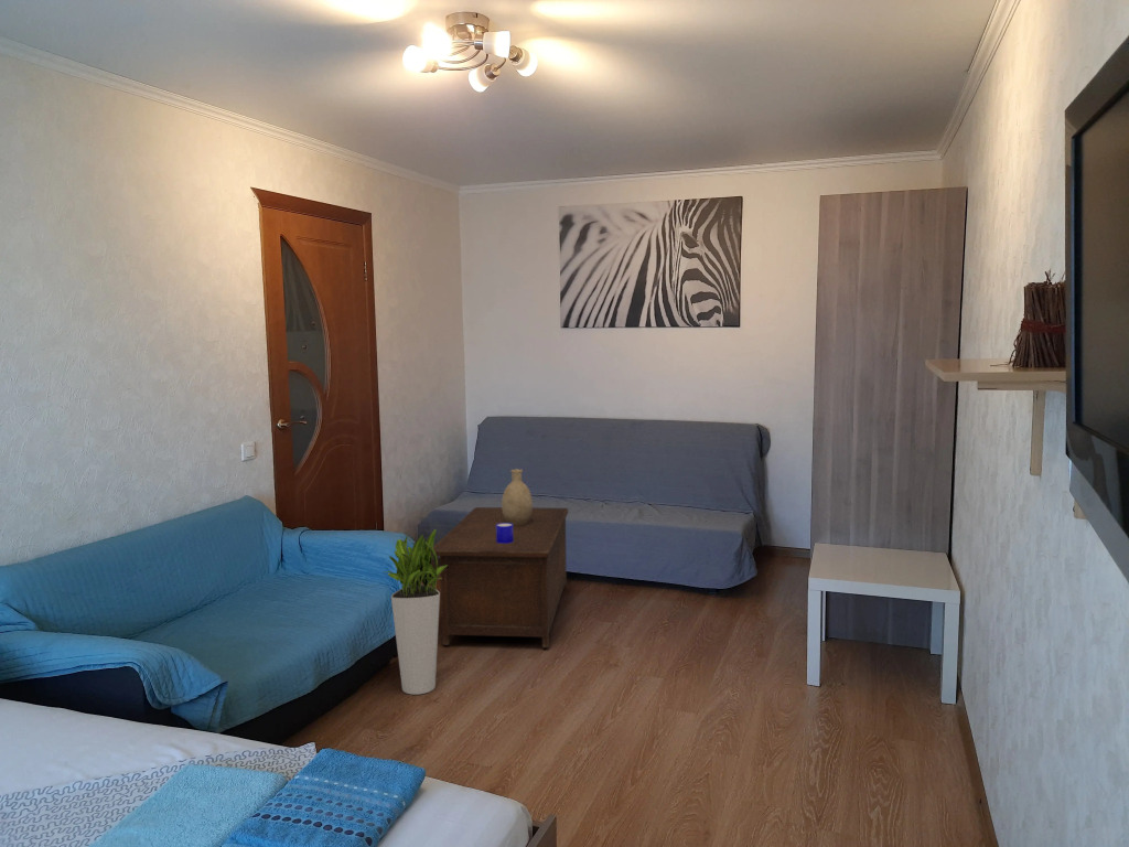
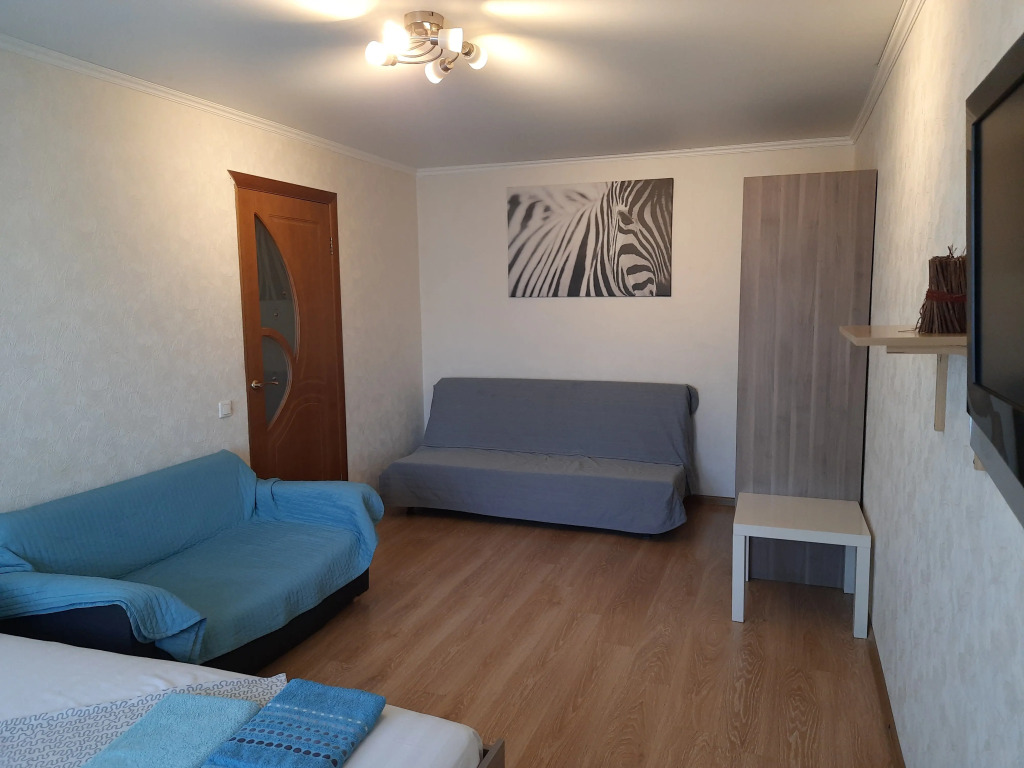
- planter (417, 611)
- cabinet (507, 570)
- decorative vase (517, 495)
- mug (505, 532)
